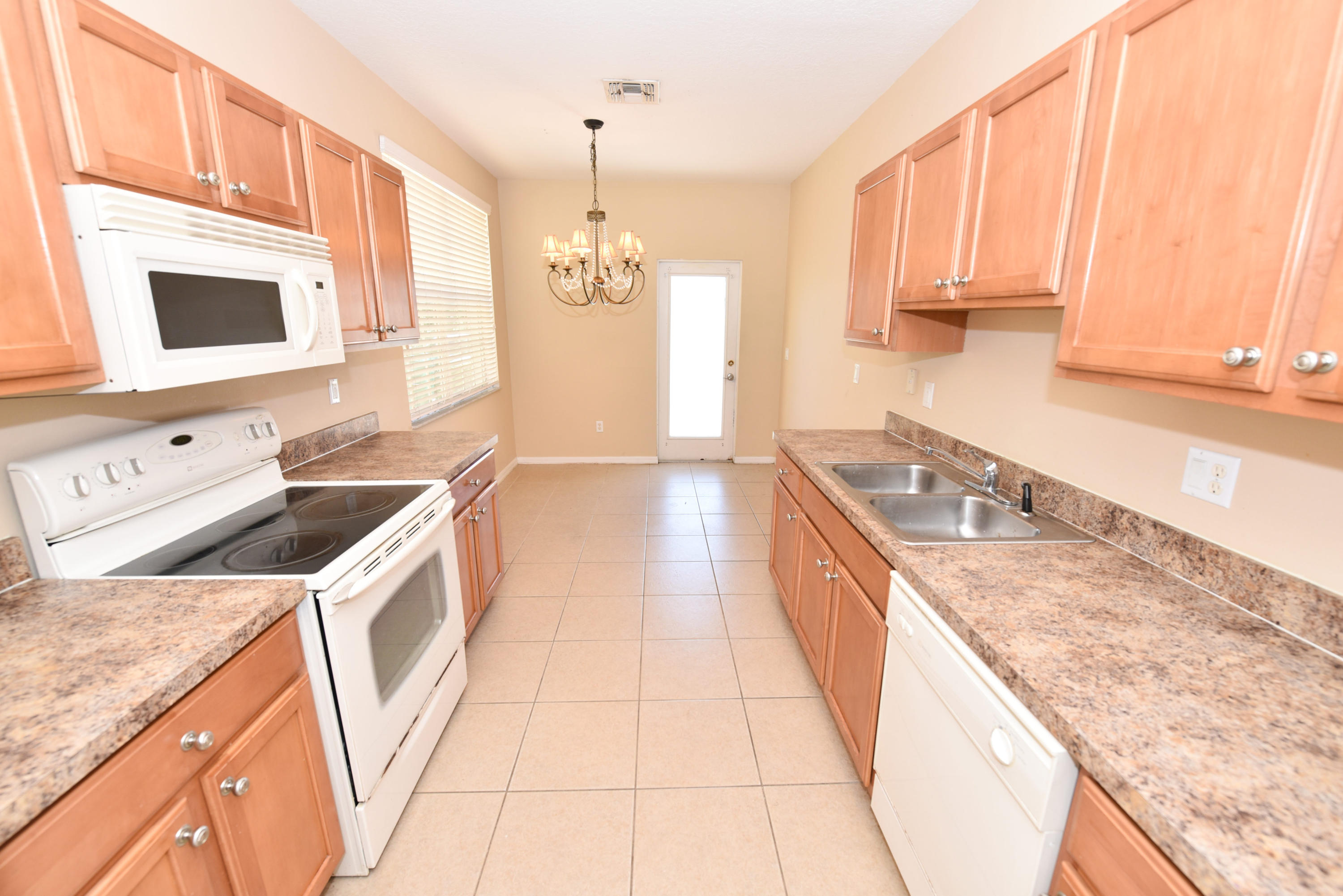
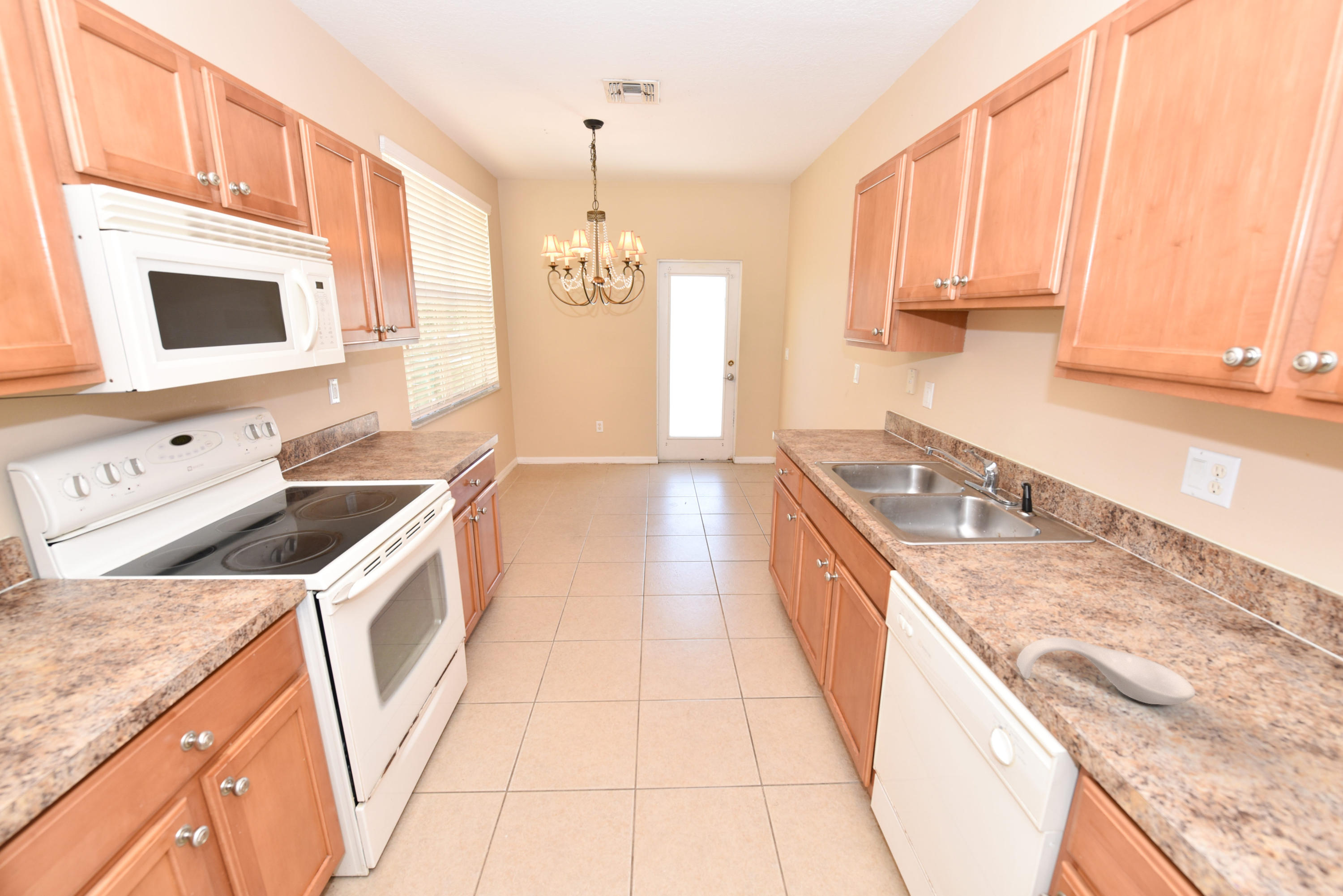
+ spoon rest (1103, 667)
